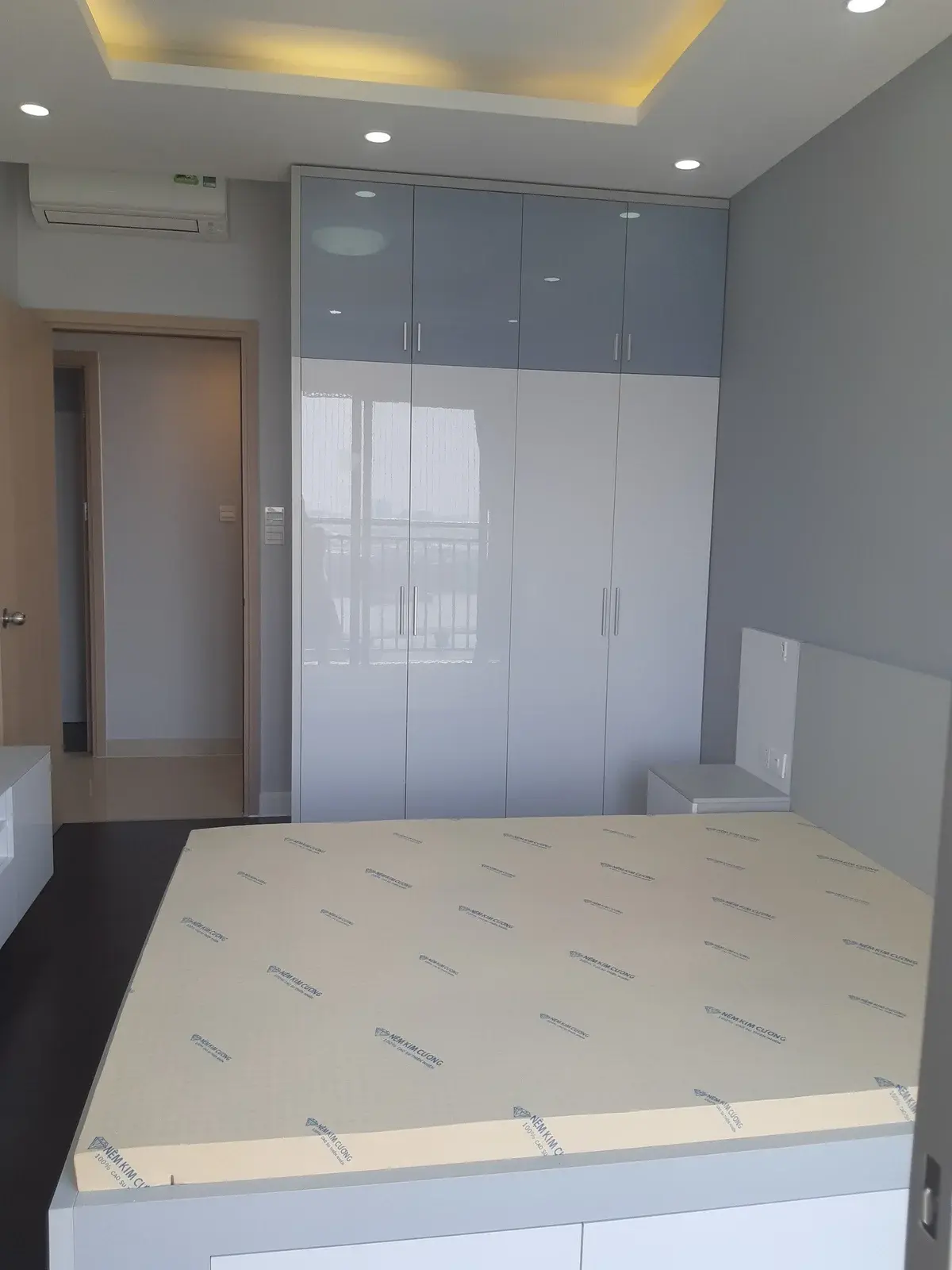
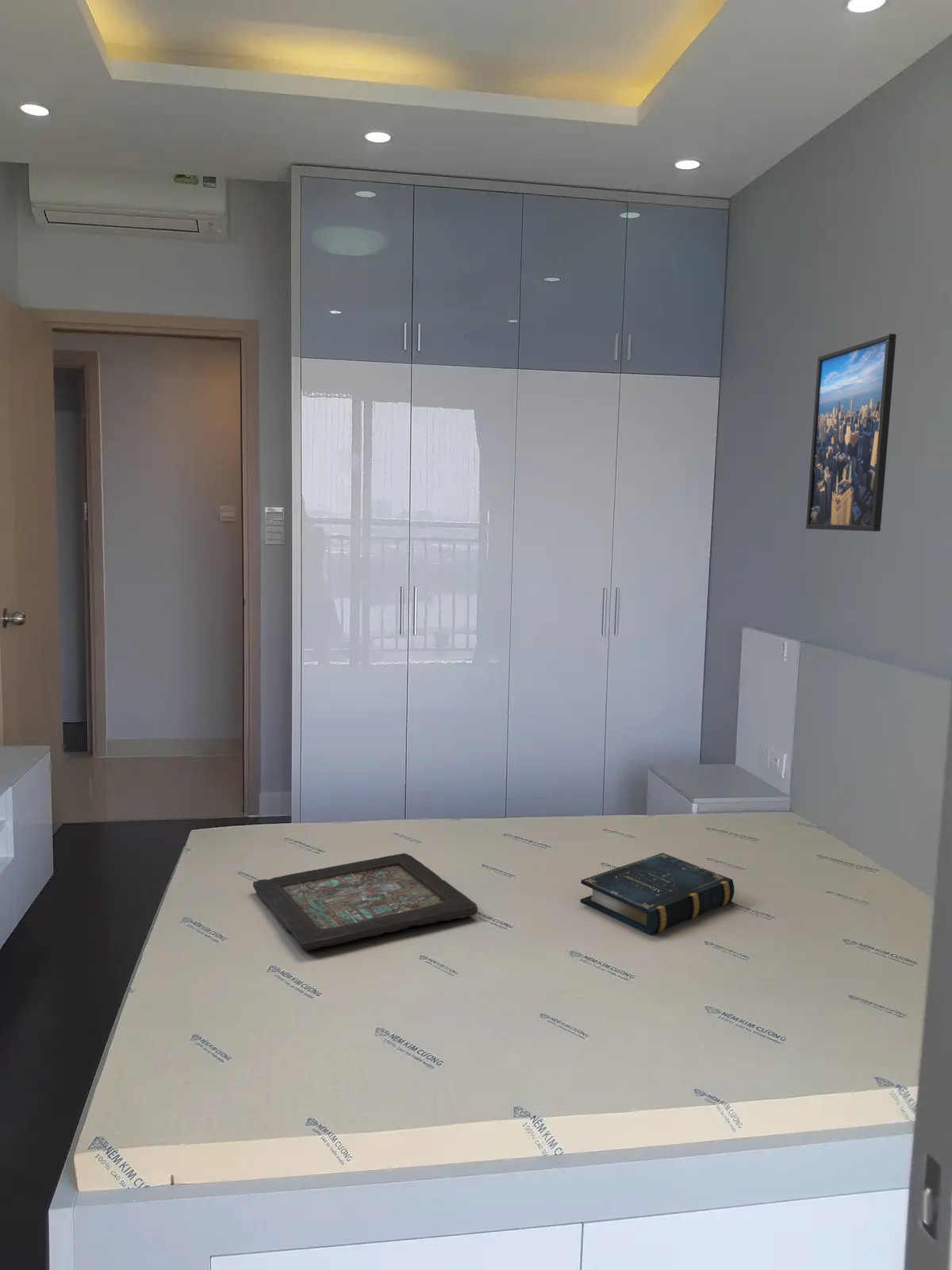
+ decorative tray (362, 898)
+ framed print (847, 439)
+ book (658, 891)
